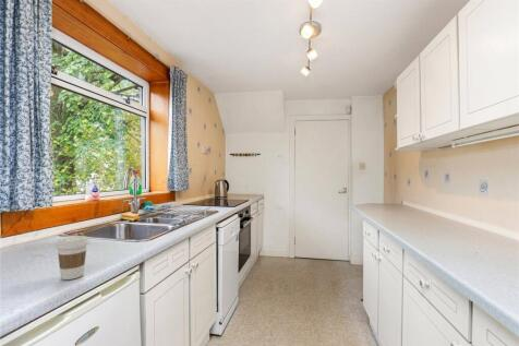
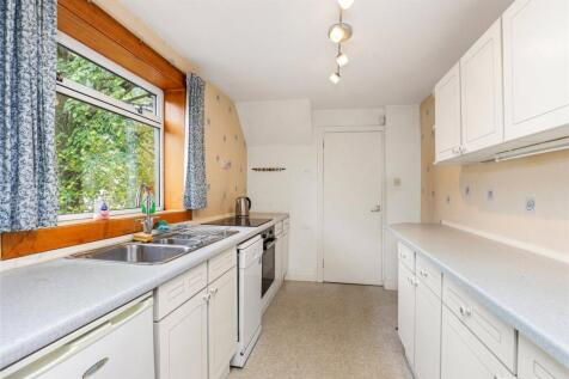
- coffee cup (72, 256)
